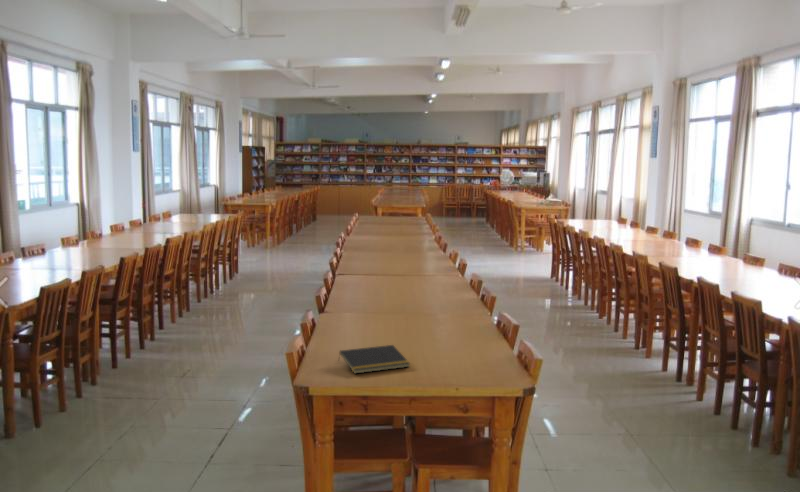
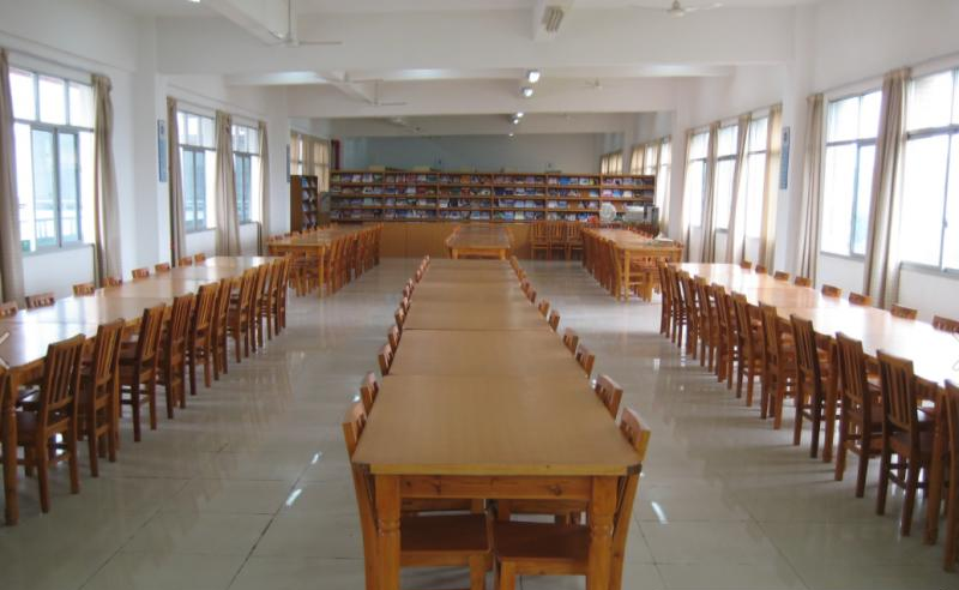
- notepad (374, 358)
